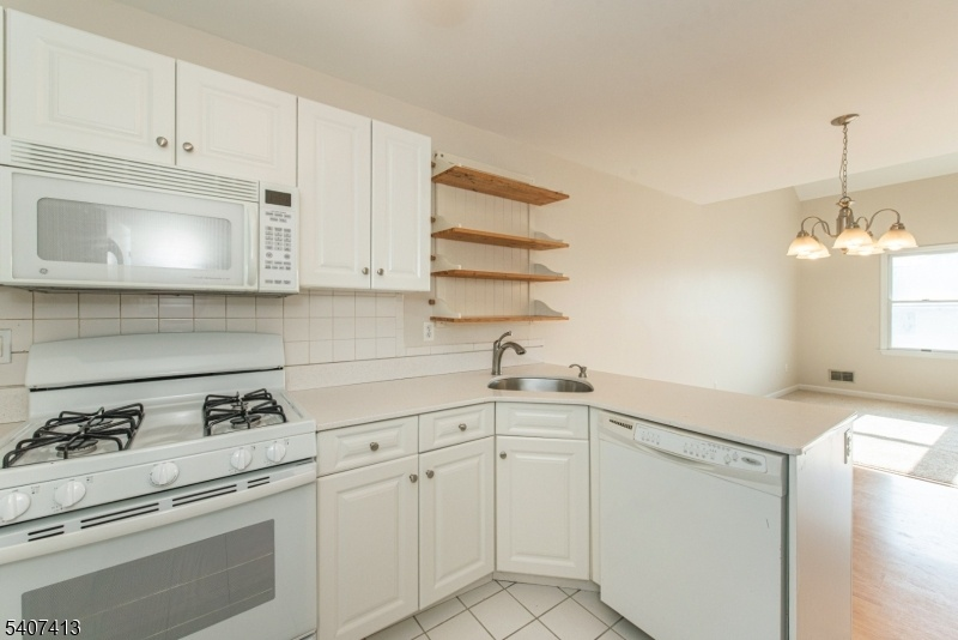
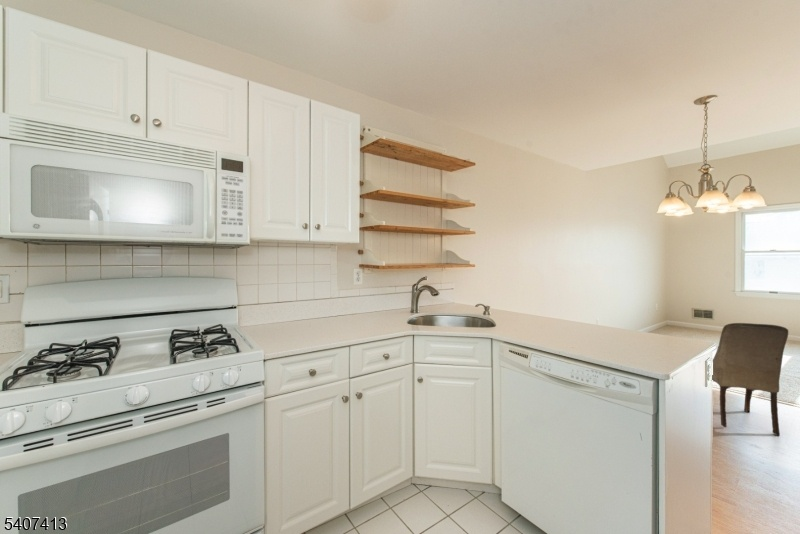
+ dining chair (735, 369)
